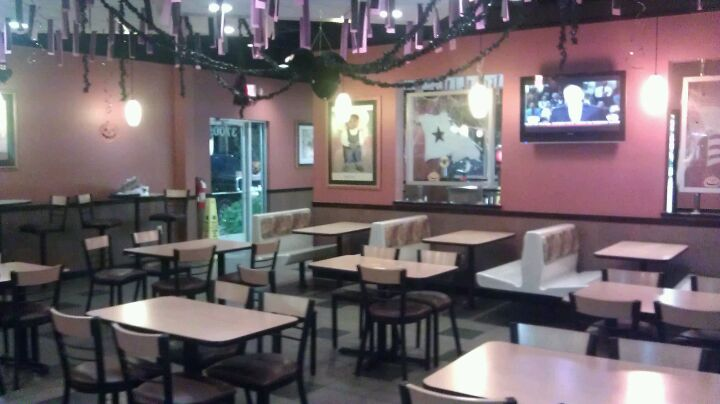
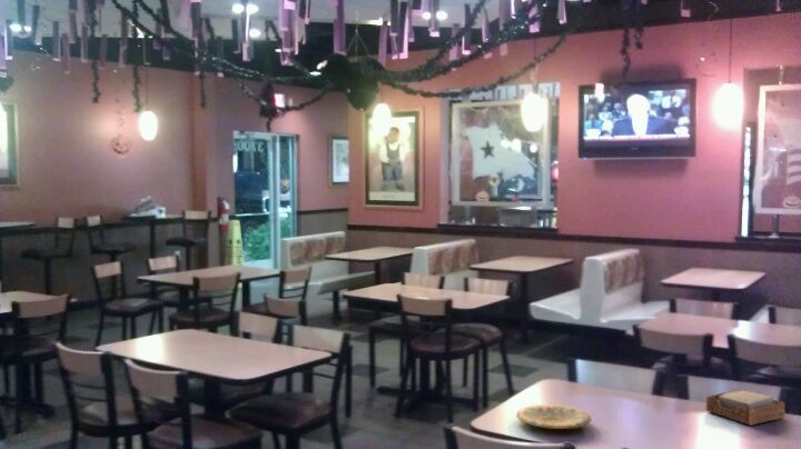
+ plate (553, 419)
+ napkin holder (744, 405)
